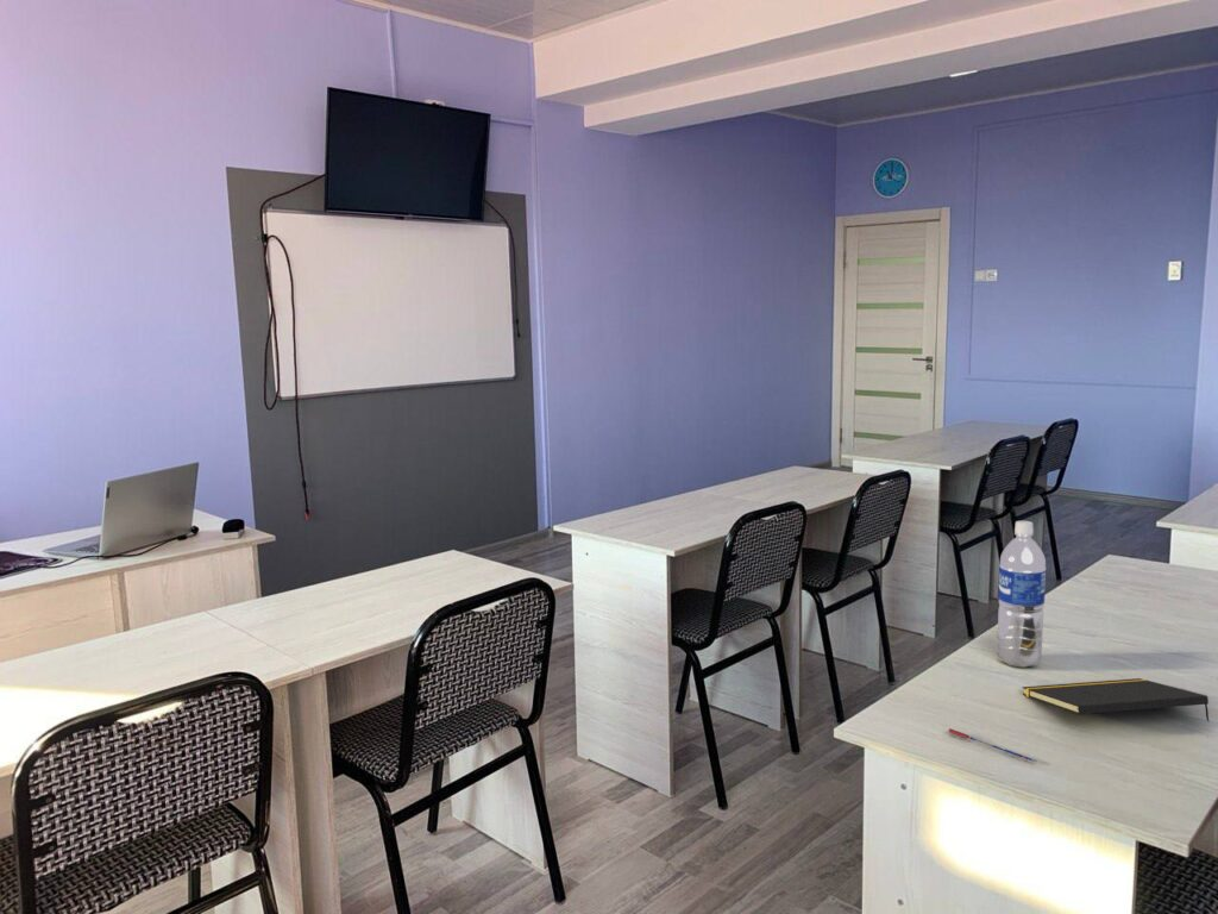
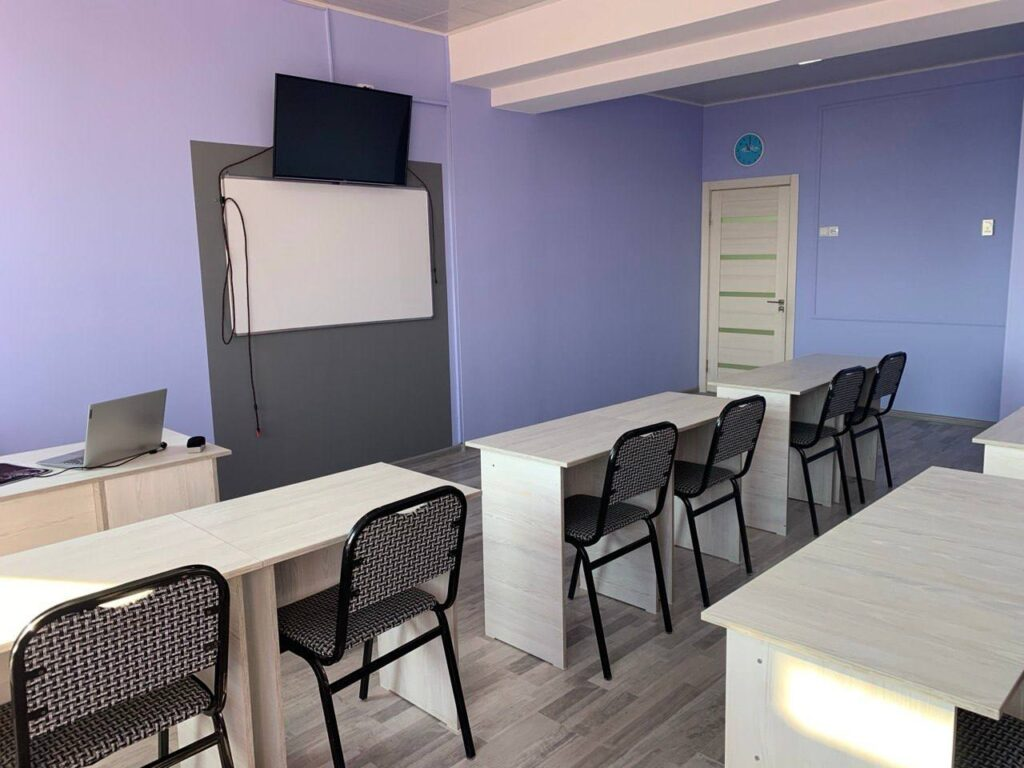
- pen (991, 745)
- water bottle (1021, 593)
- notepad (1111, 695)
